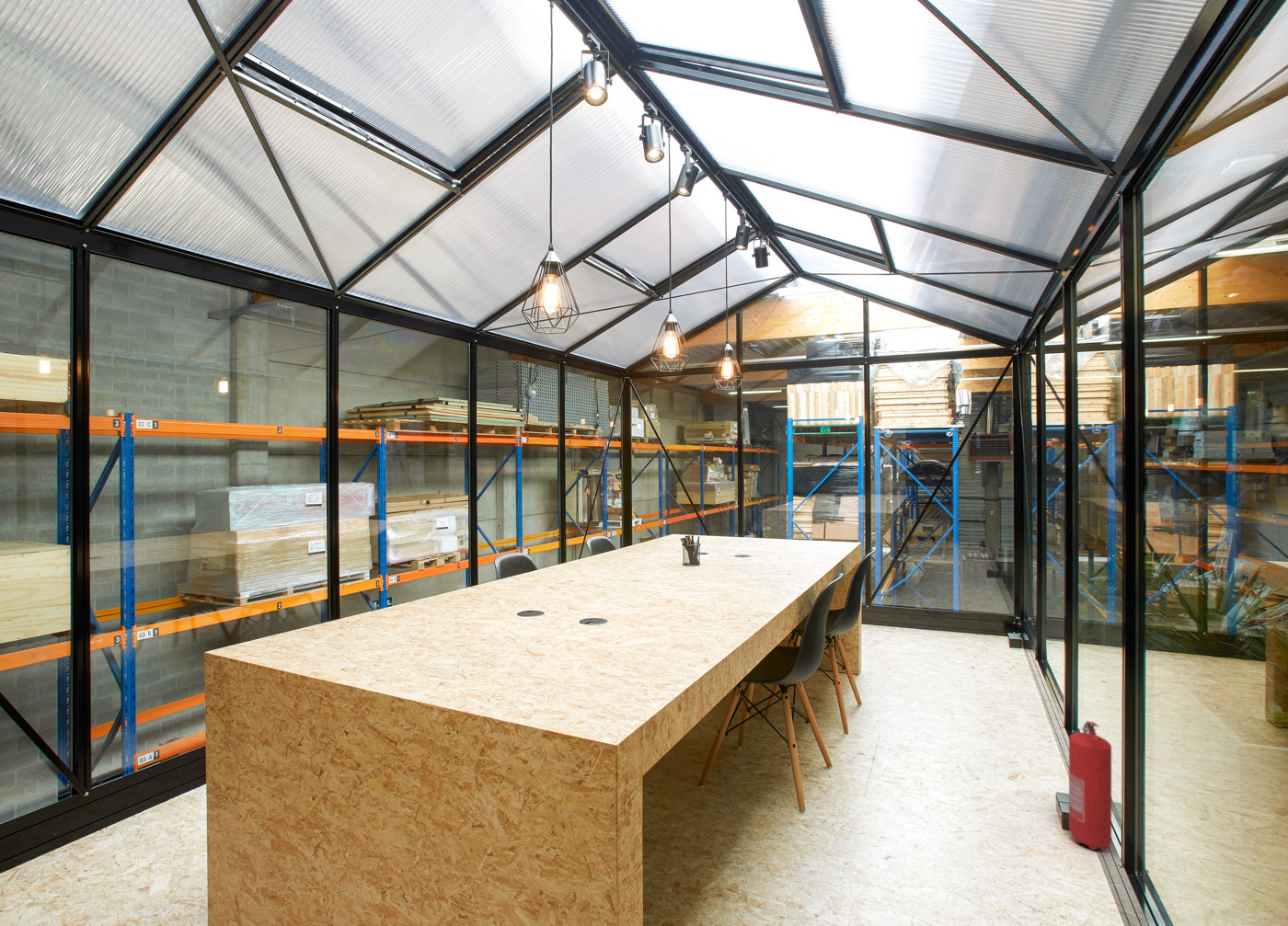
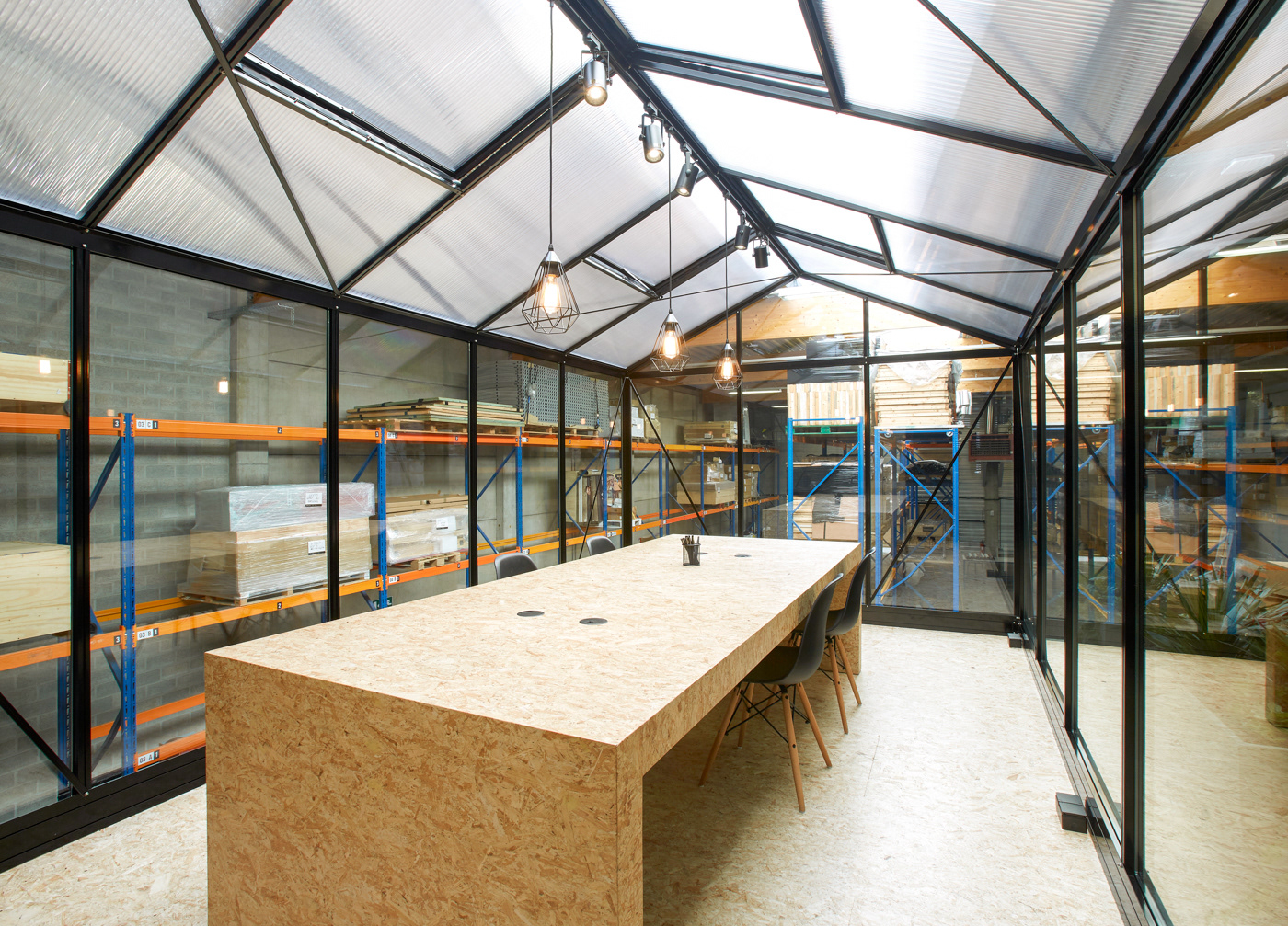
- fire extinguisher (1089, 778)
